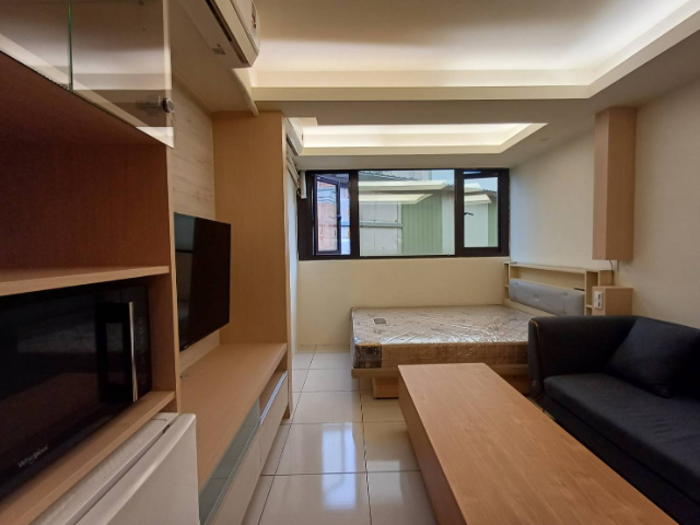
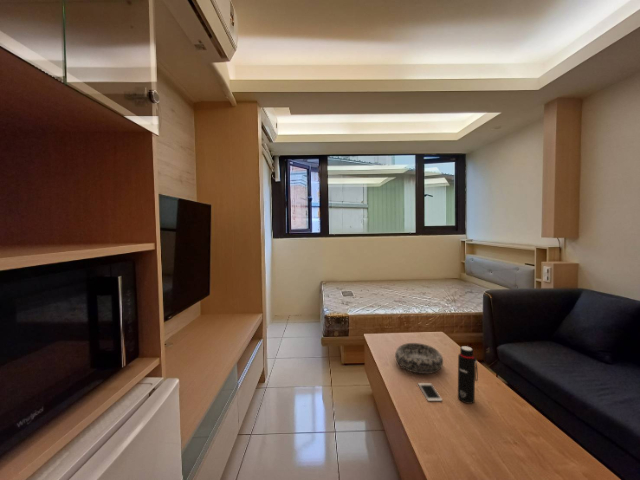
+ decorative bowl (418, 357)
+ cell phone (429, 391)
+ water bottle (467, 374)
